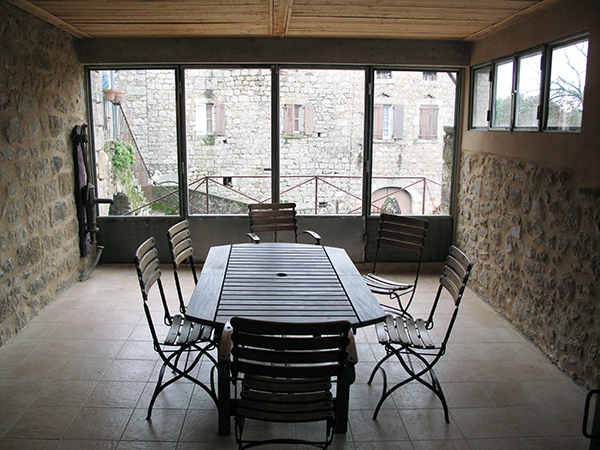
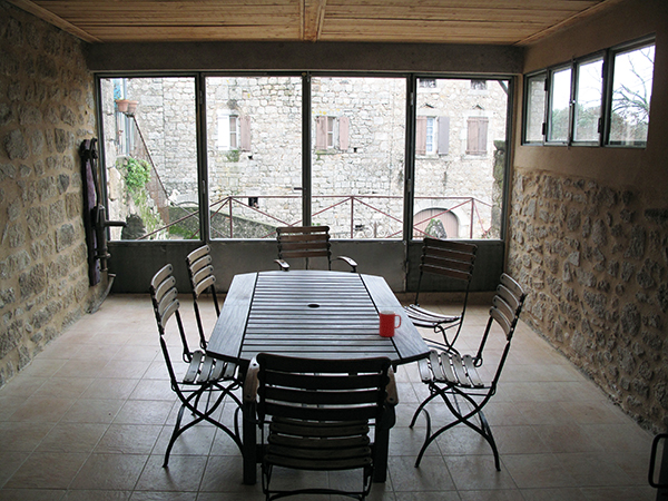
+ cup (390, 323)
